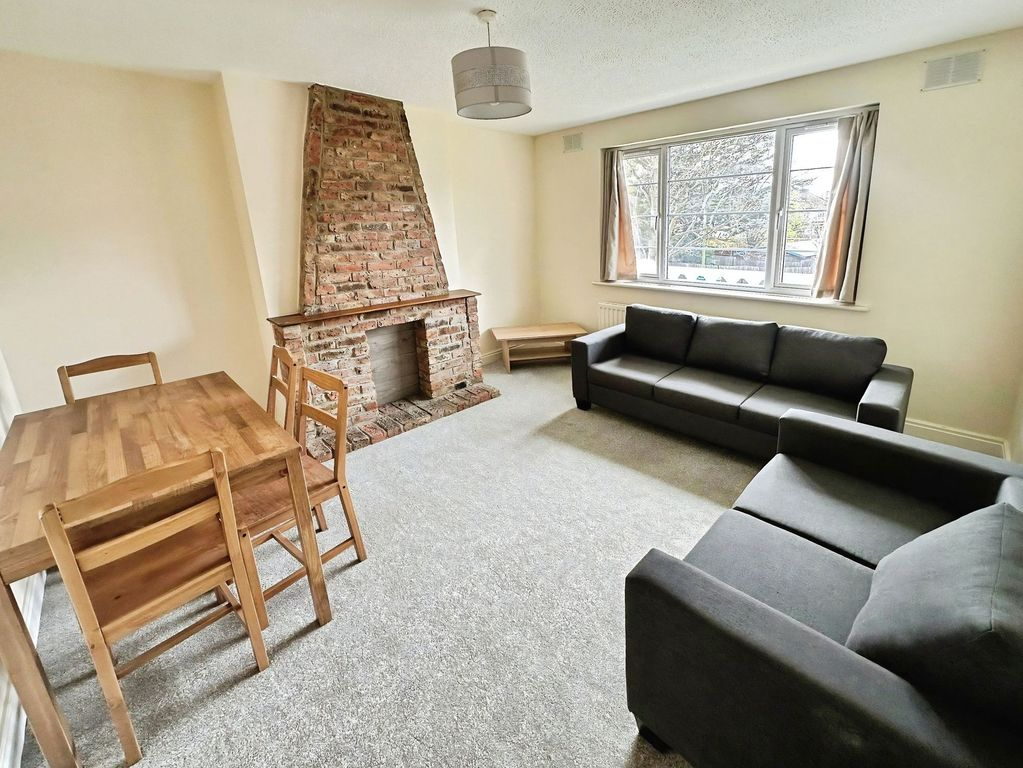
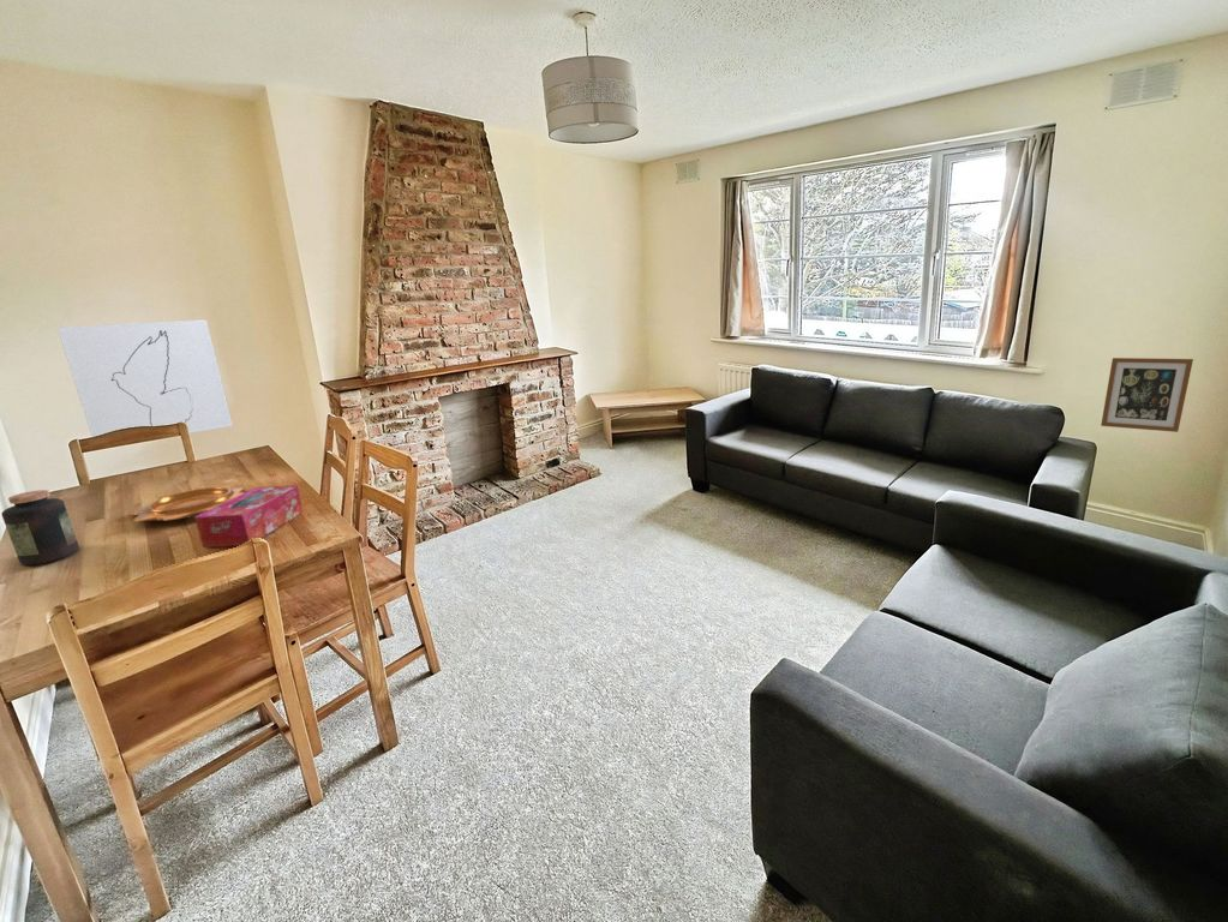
+ wall art (152, 381)
+ tissue box (252, 514)
+ wall art (1144, 394)
+ jar (40, 525)
+ decorative bowl (191, 502)
